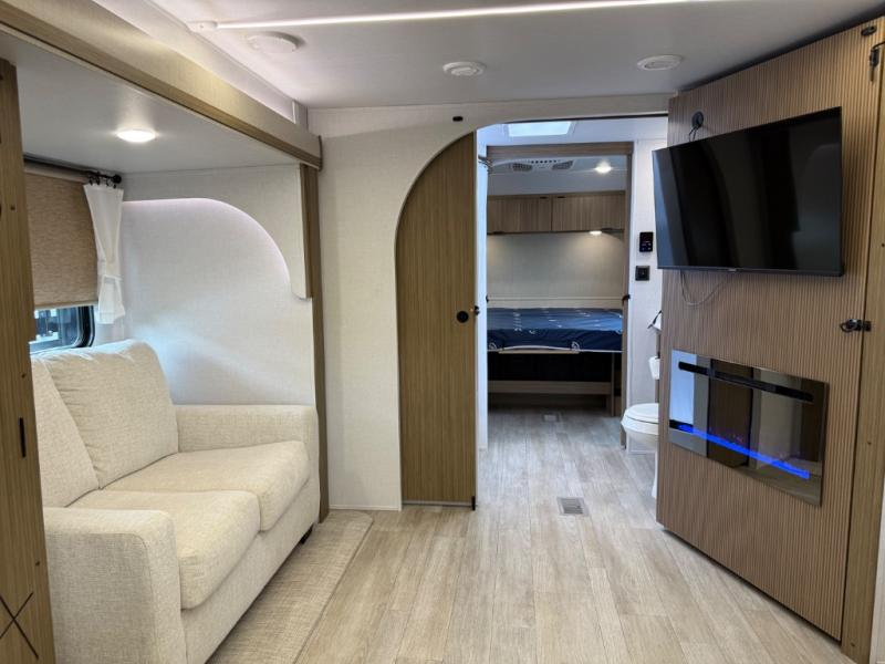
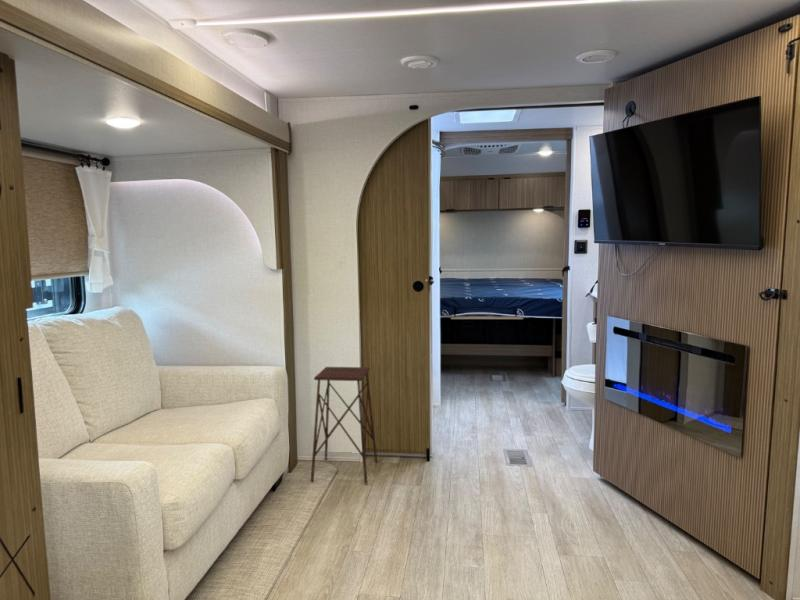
+ side table (341, 420)
